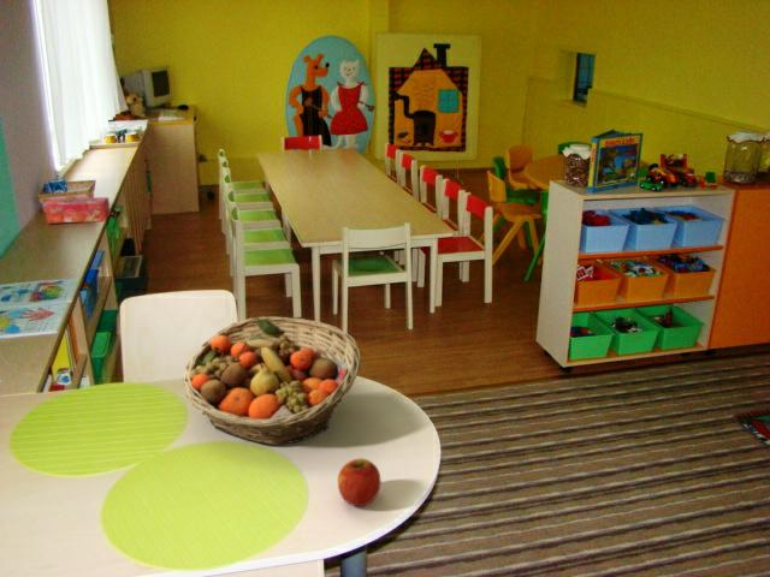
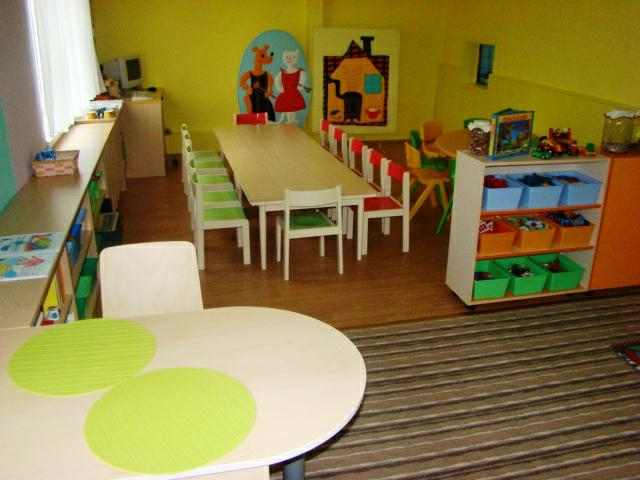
- apple (359, 480)
- fruit basket (272, 377)
- tissue box (78, 209)
